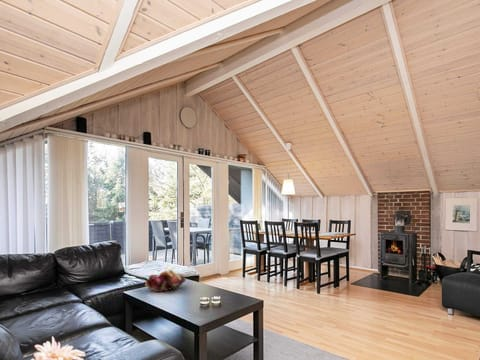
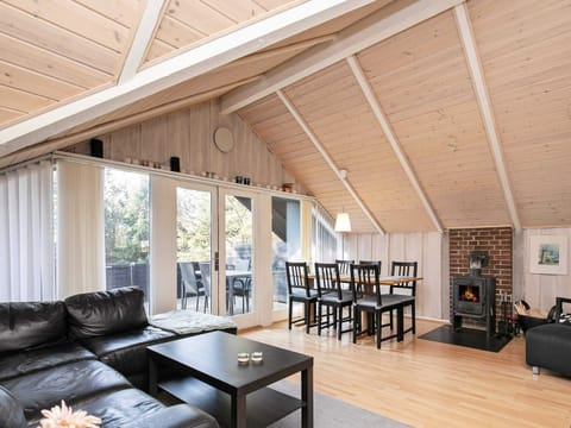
- fruit basket (166, 279)
